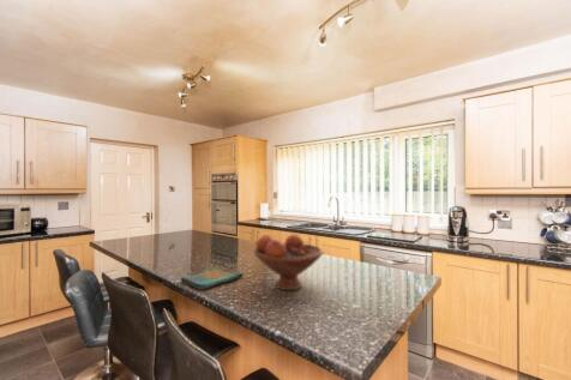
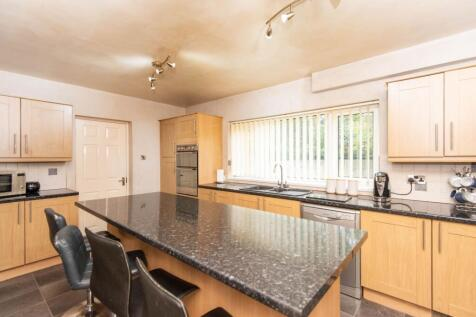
- dish towel (212, 277)
- fruit bowl (288, 260)
